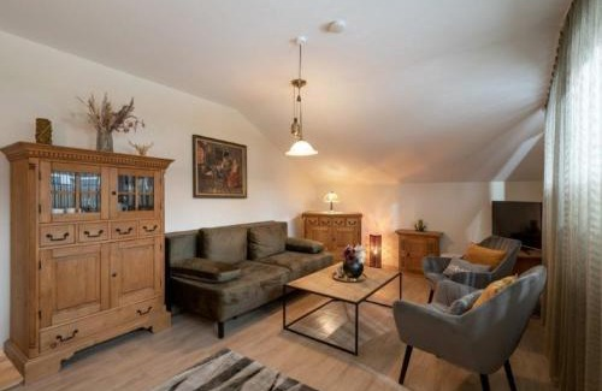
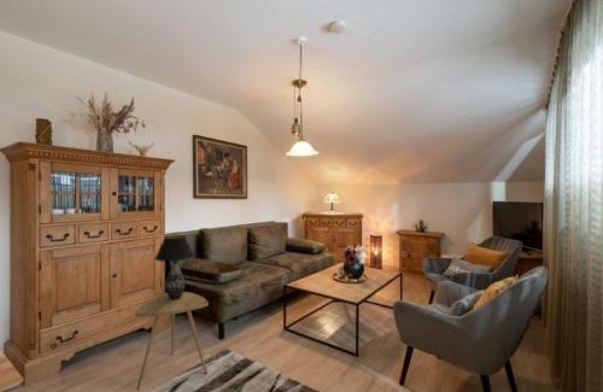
+ side table (172, 333)
+ table lamp (175, 267)
